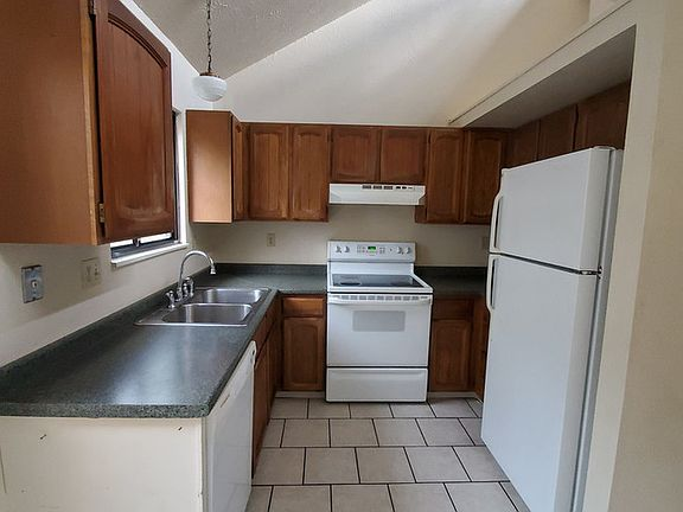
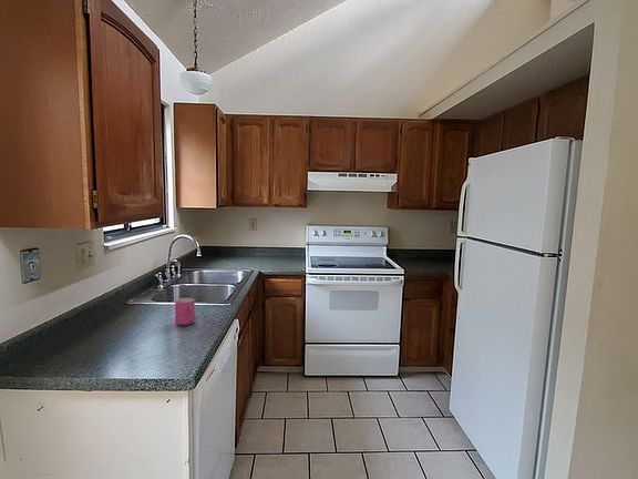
+ mug (186, 312)
